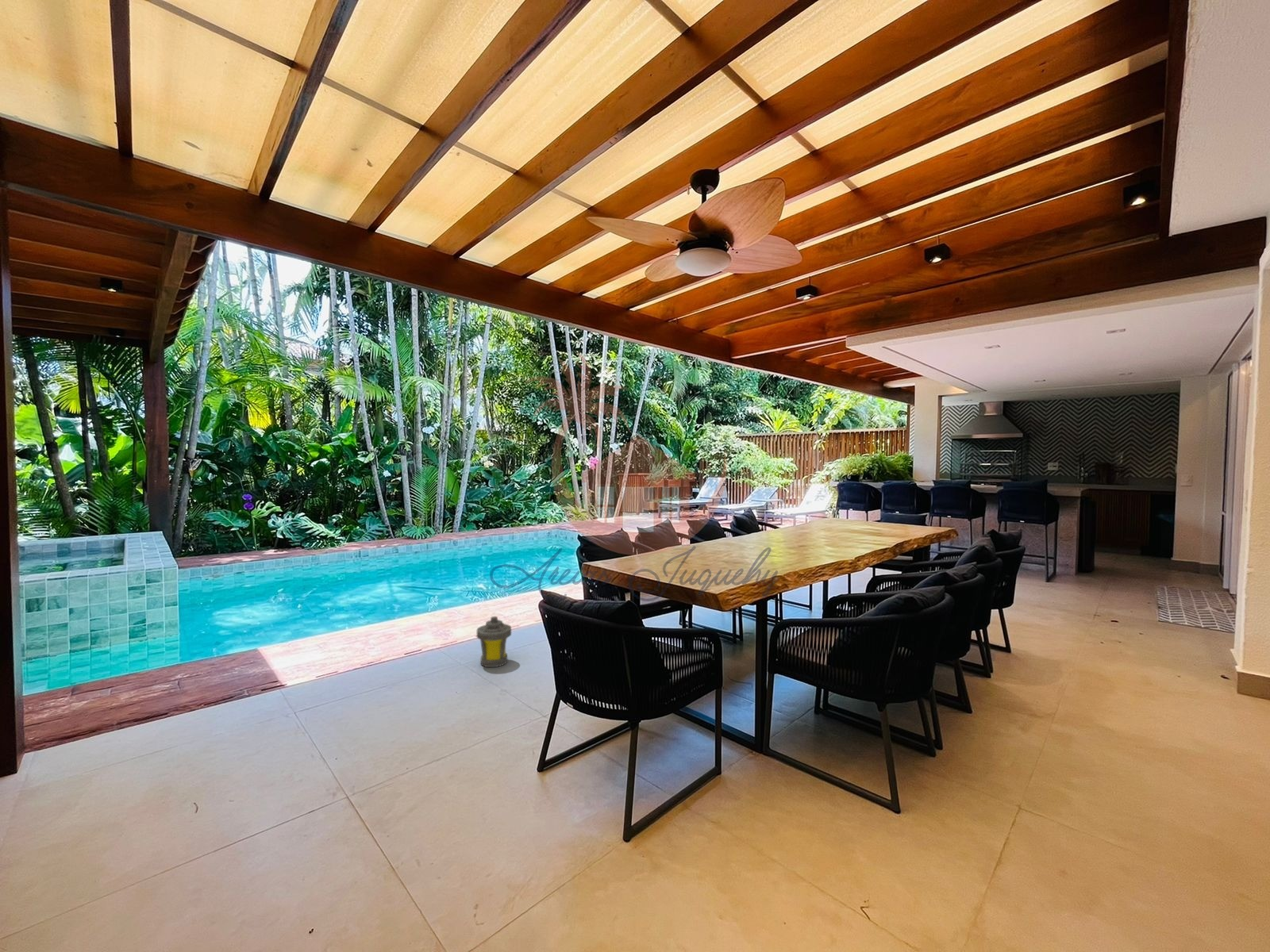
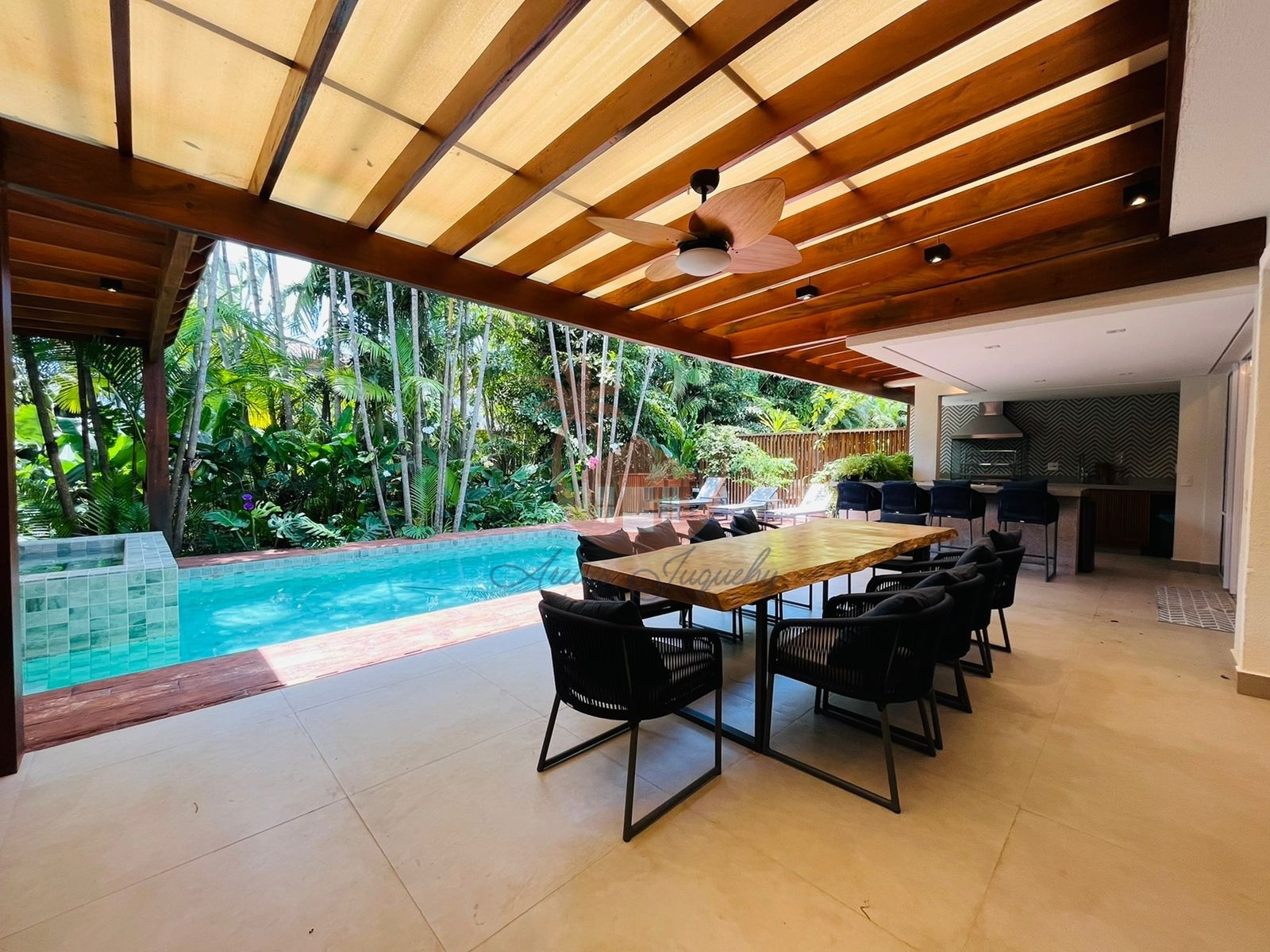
- lantern (494, 639)
